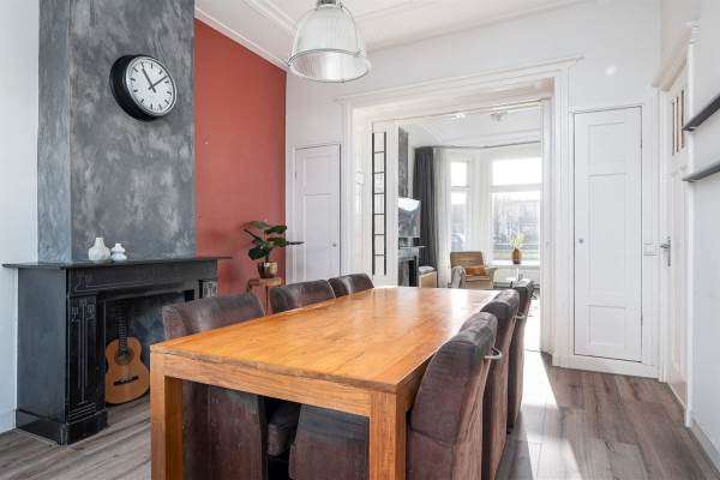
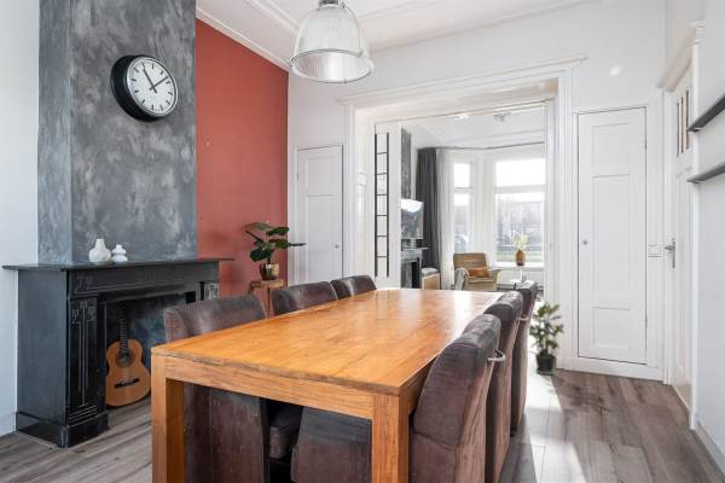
+ potted plant (543, 337)
